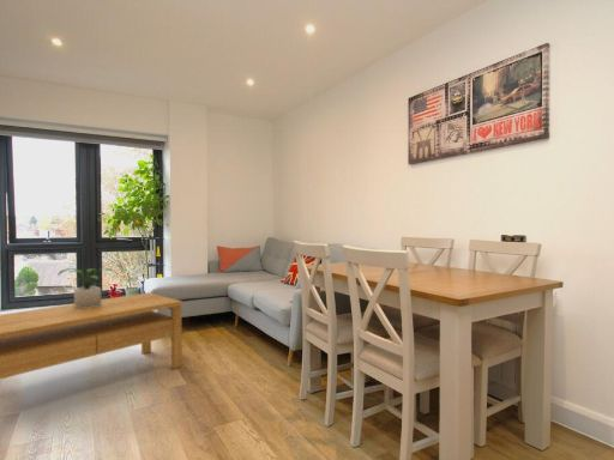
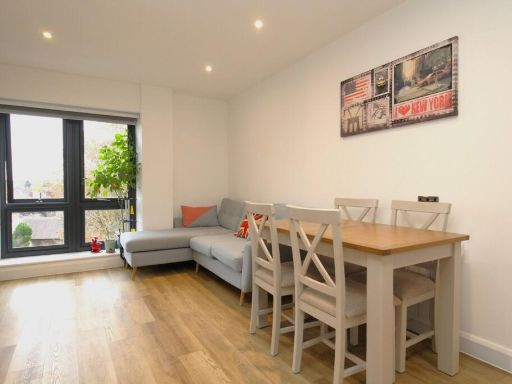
- coffee table (82, 346)
- potted plant (84, 285)
